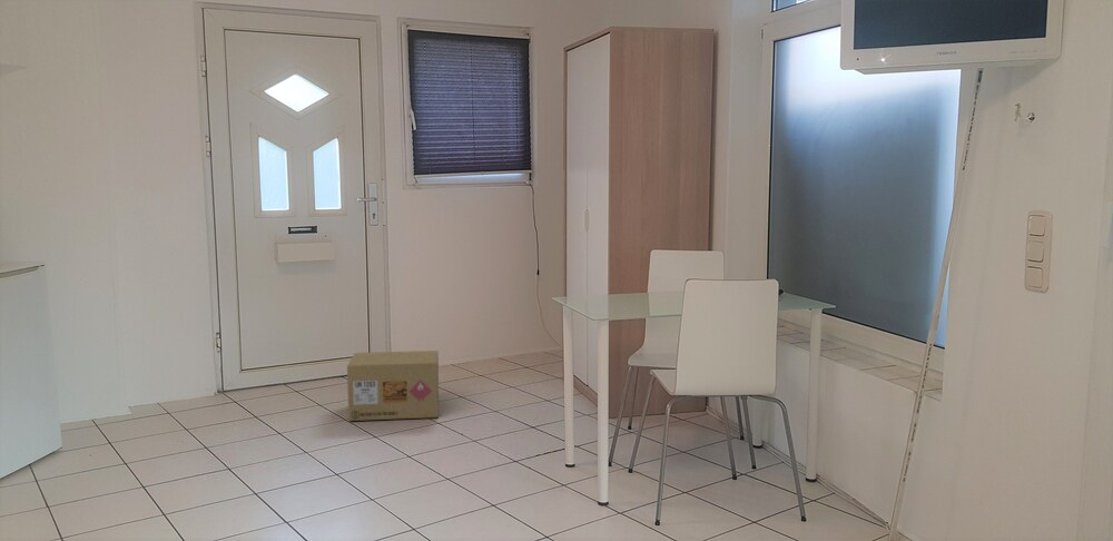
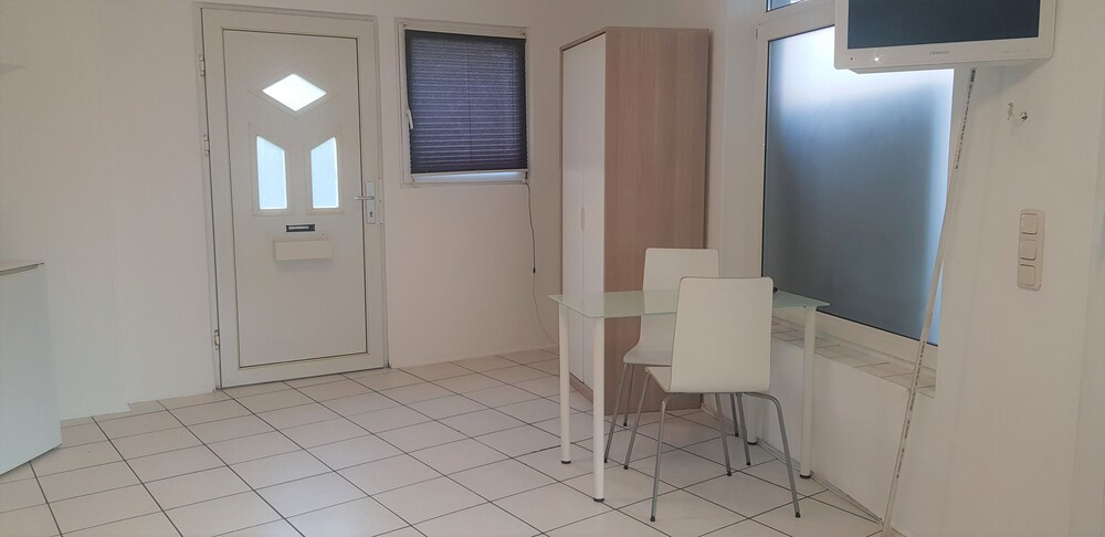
- cardboard box (394, 384)
